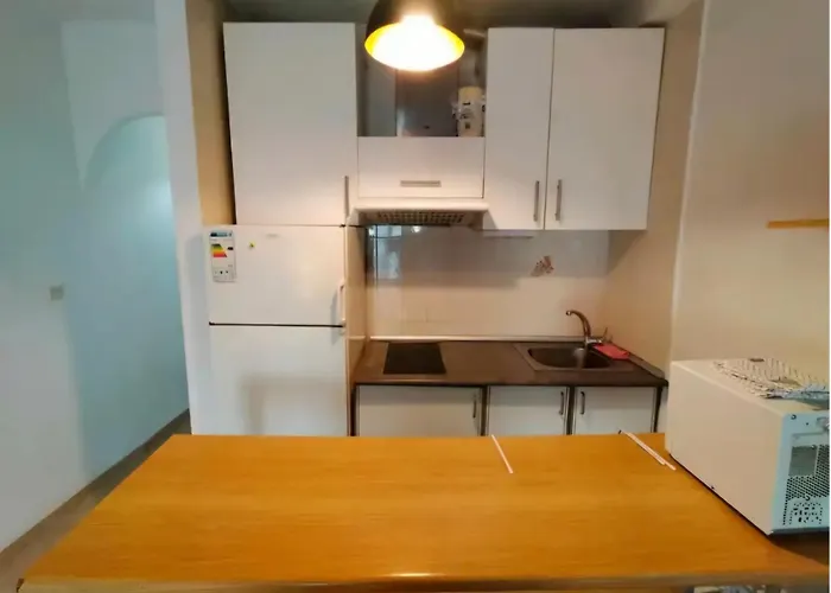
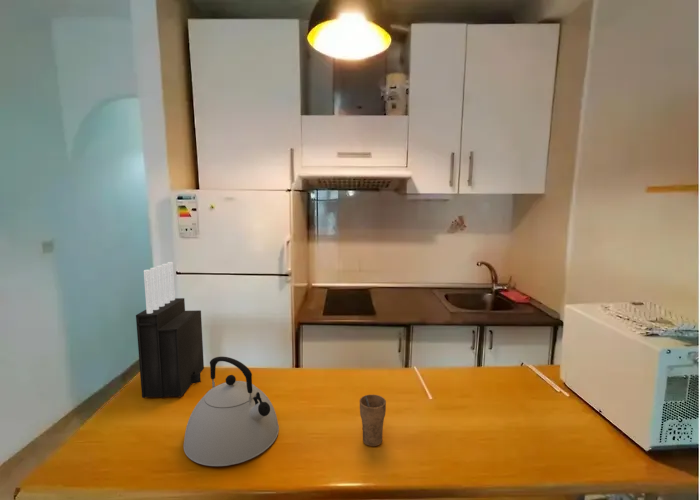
+ knife block (176, 325)
+ cup (372, 415)
+ kettle (232, 397)
